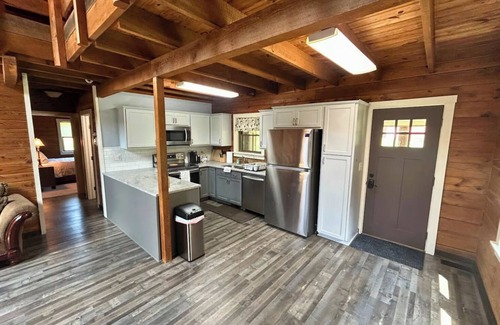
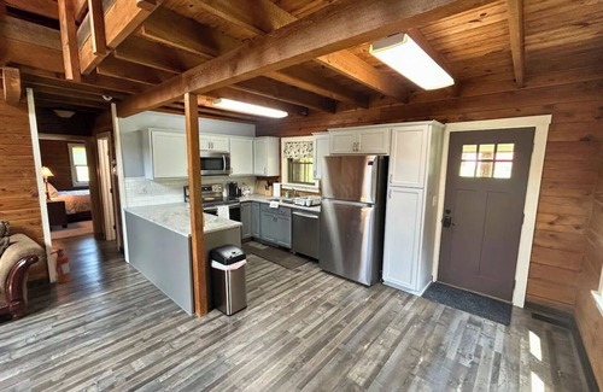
+ fire extinguisher (59, 263)
